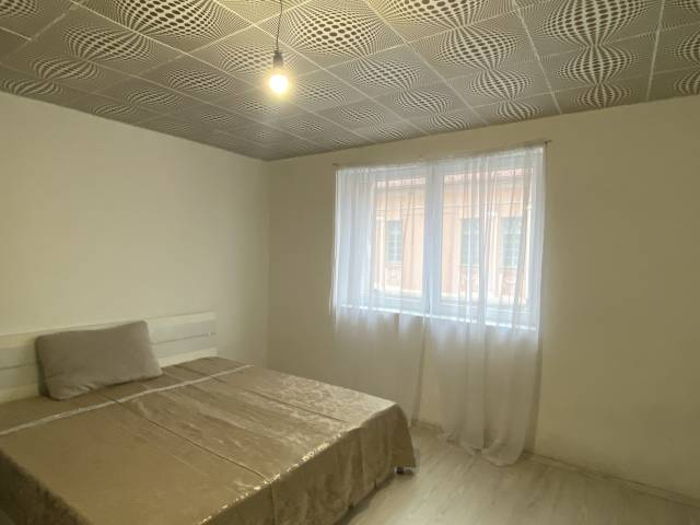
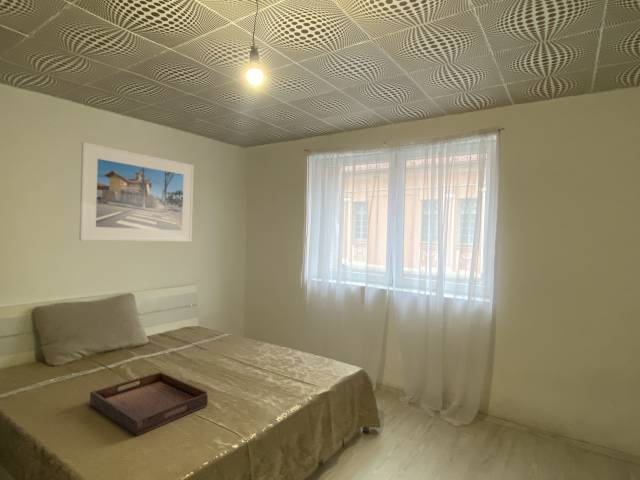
+ serving tray (150, 398)
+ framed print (143, 198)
